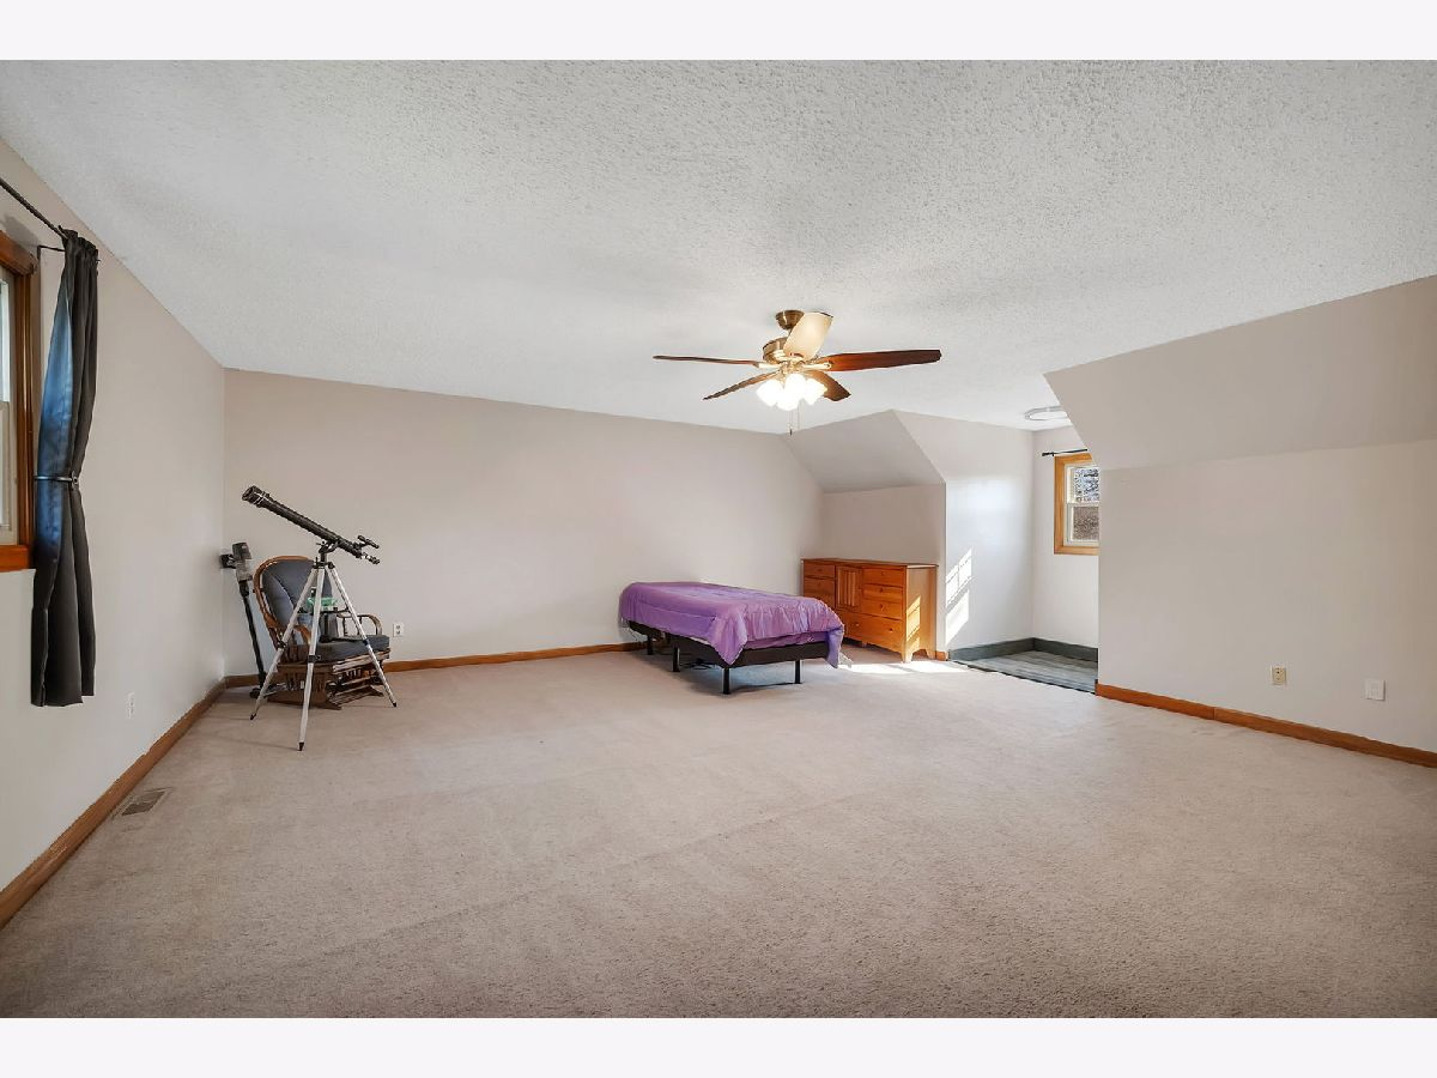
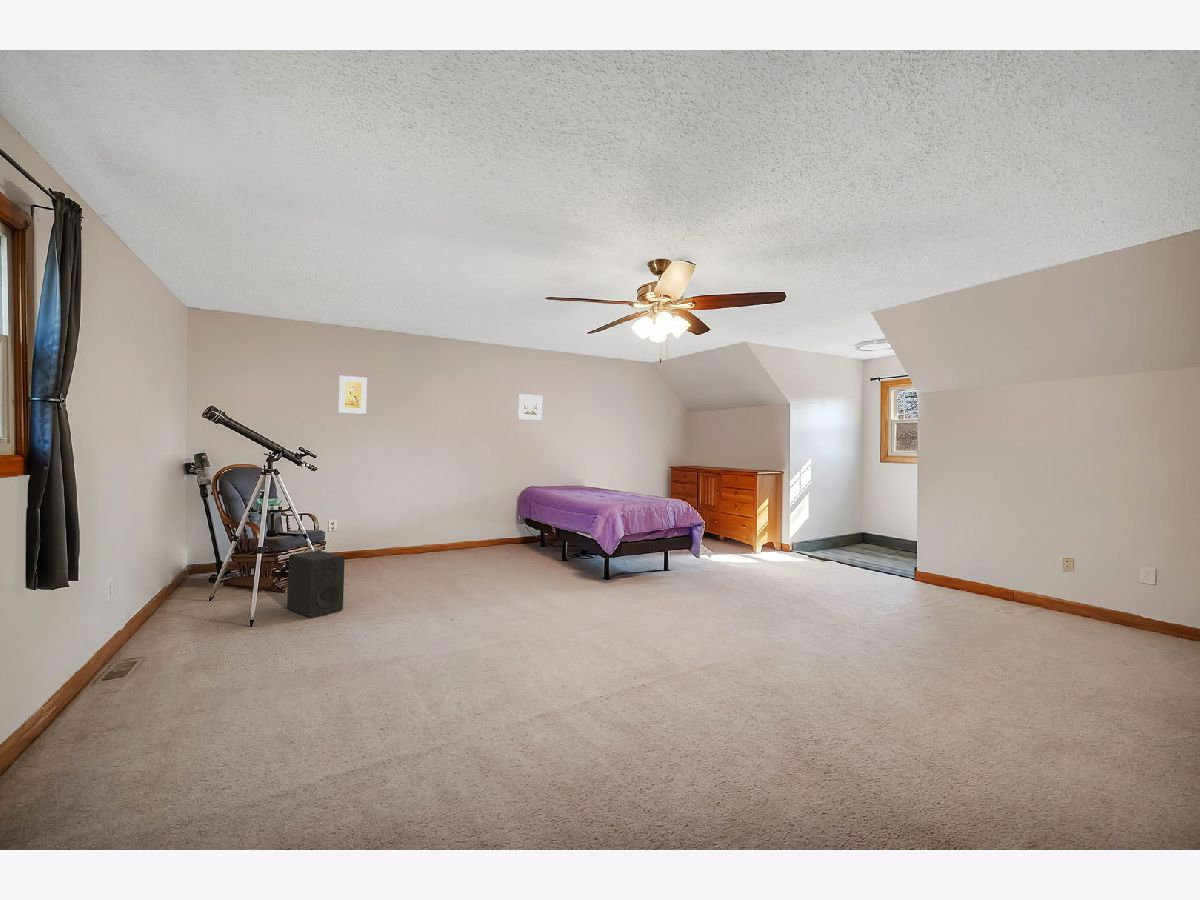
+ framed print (530, 407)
+ speaker (315, 582)
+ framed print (352, 394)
